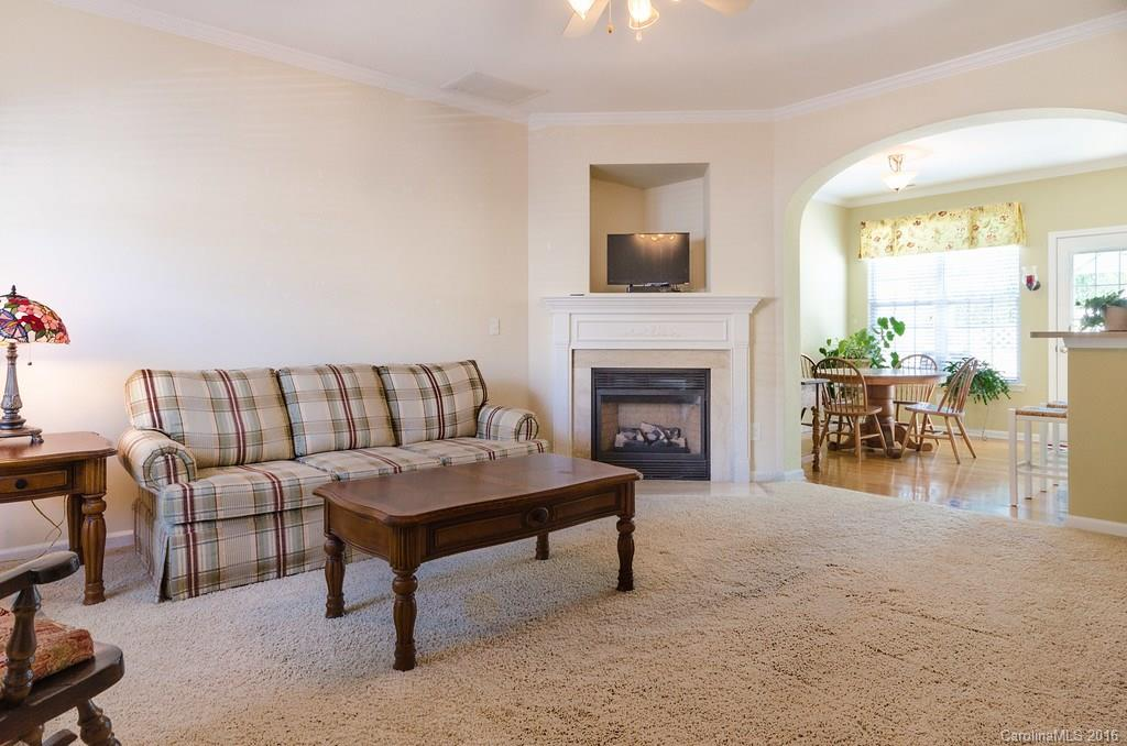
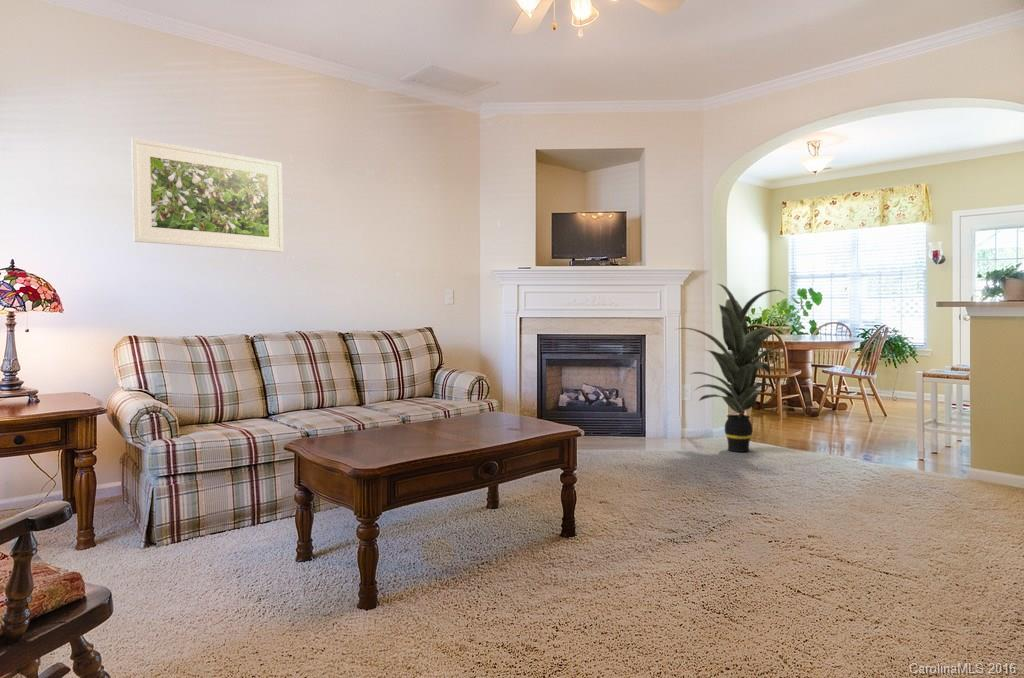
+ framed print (212, 199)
+ indoor plant (734, 366)
